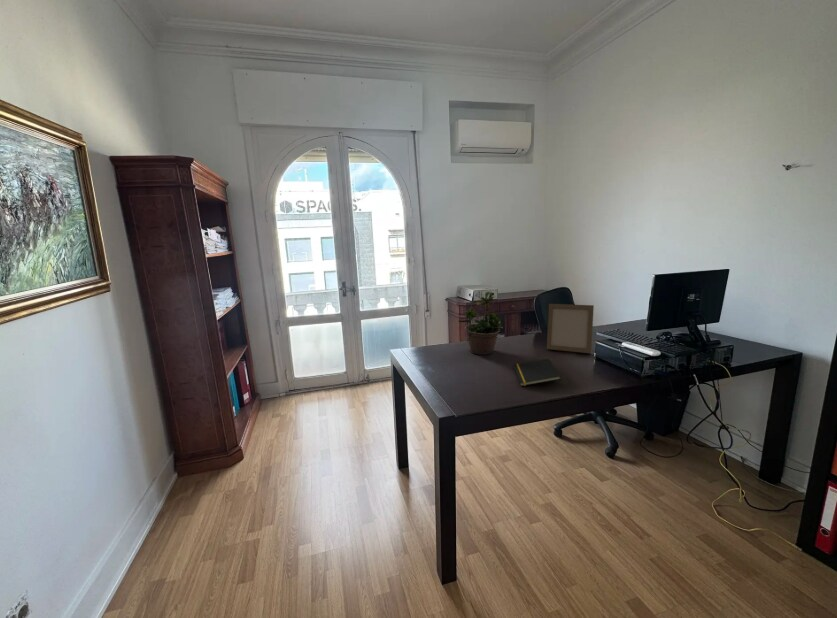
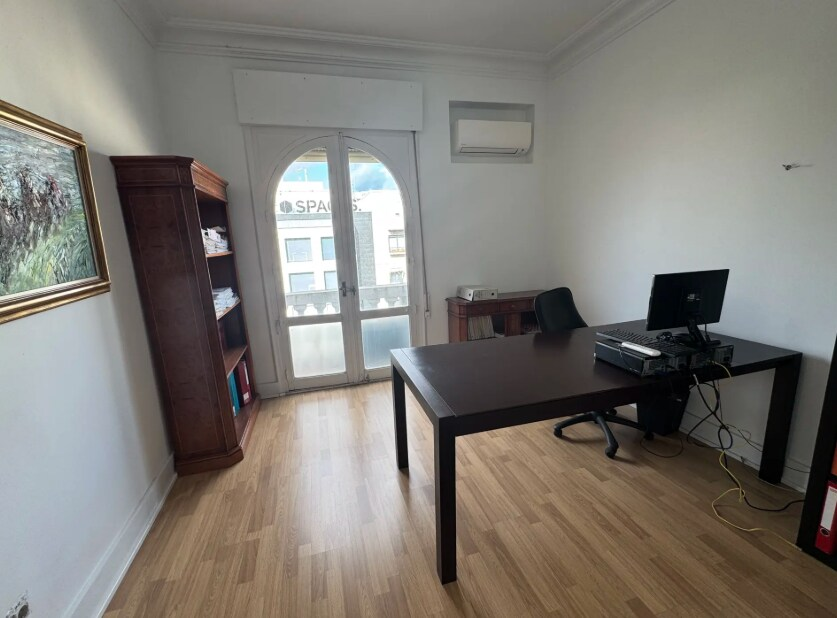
- photo frame (570, 326)
- potted plant (483, 320)
- notepad (535, 371)
